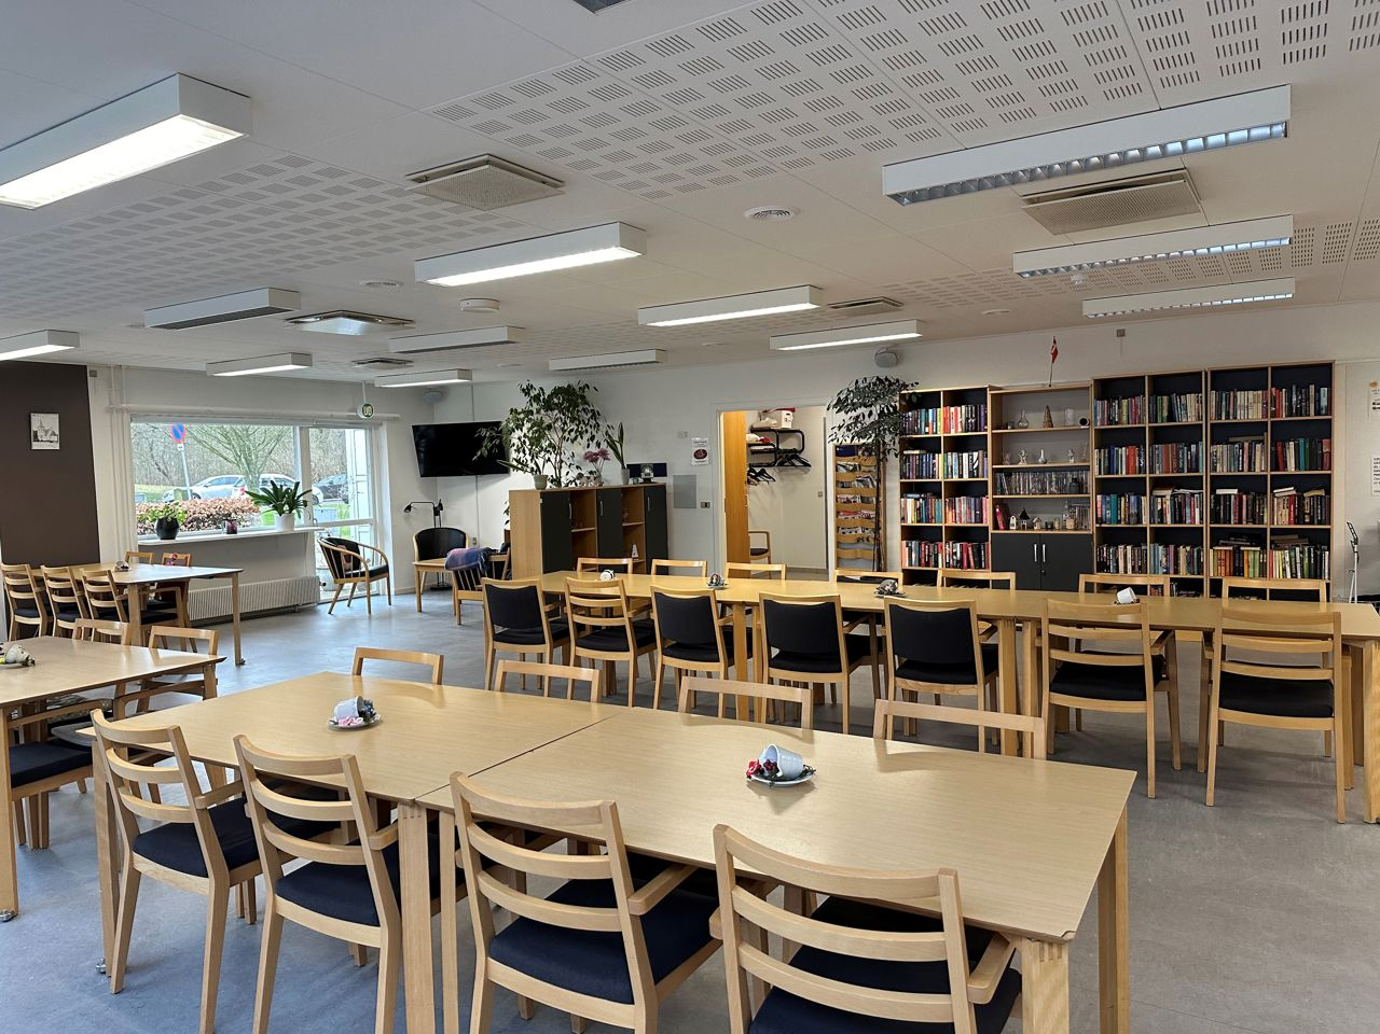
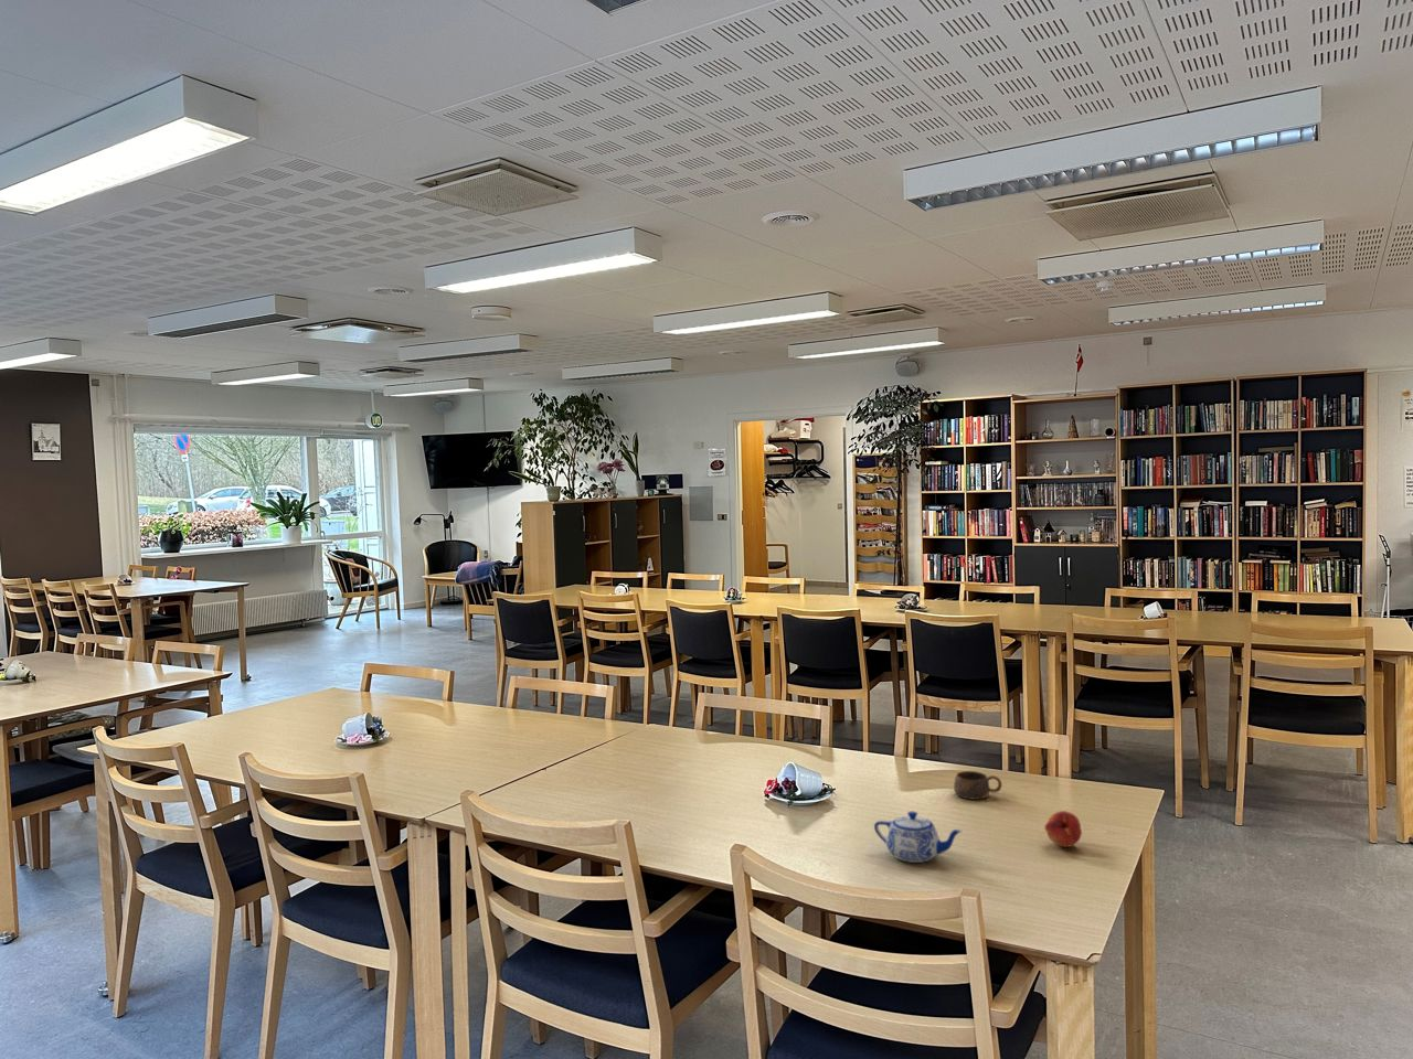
+ fruit (1063, 829)
+ cup (977, 785)
+ teapot (918, 834)
